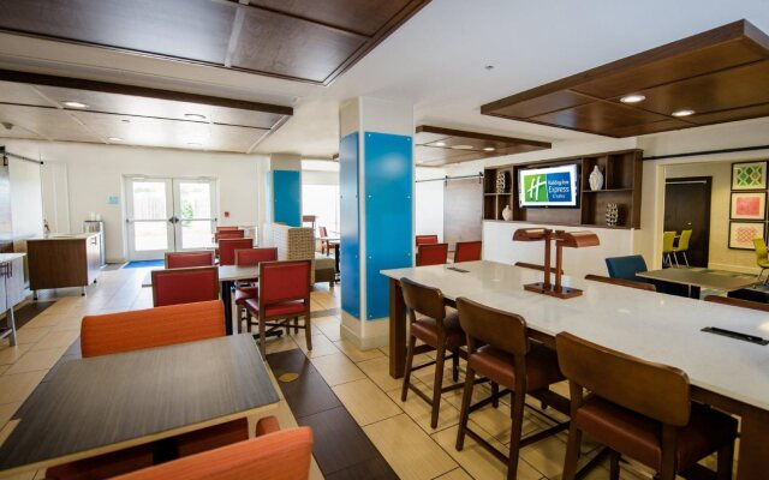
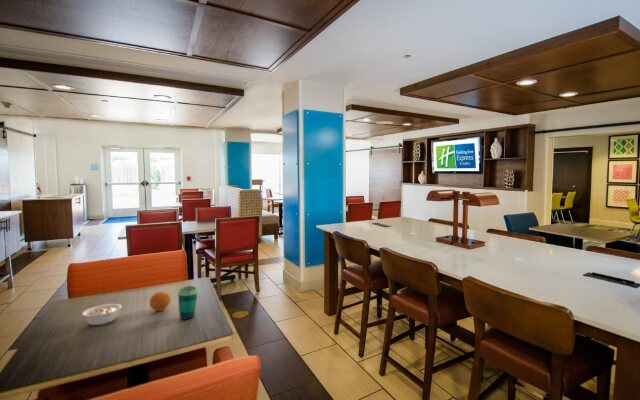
+ fruit (160, 301)
+ legume (104, 313)
+ cup (188, 302)
